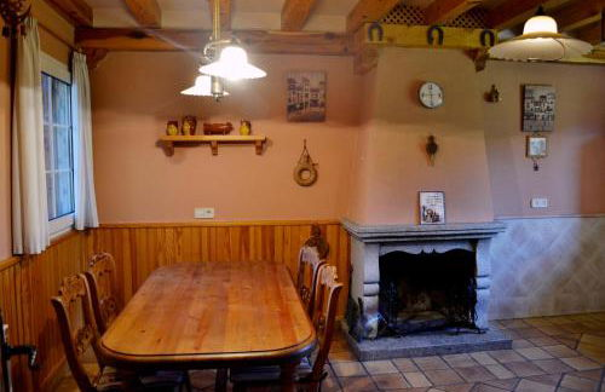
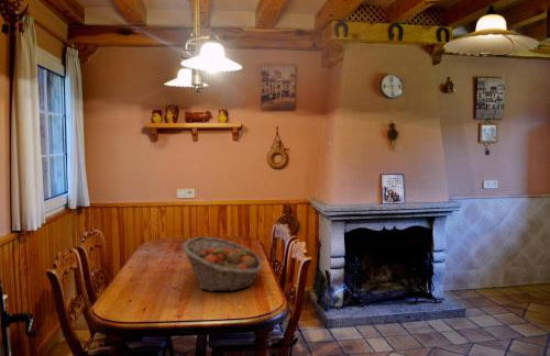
+ fruit basket (223, 260)
